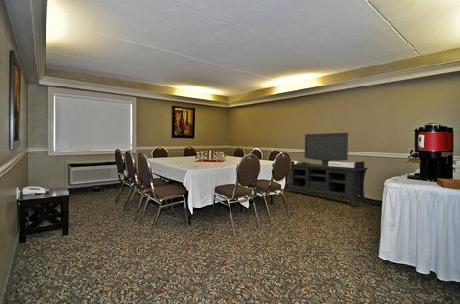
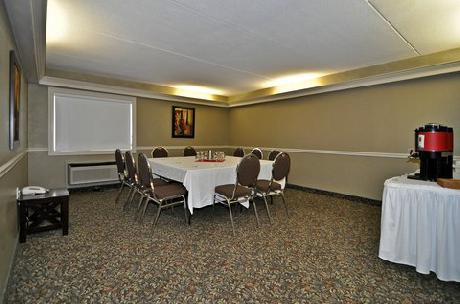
- media console (322, 165)
